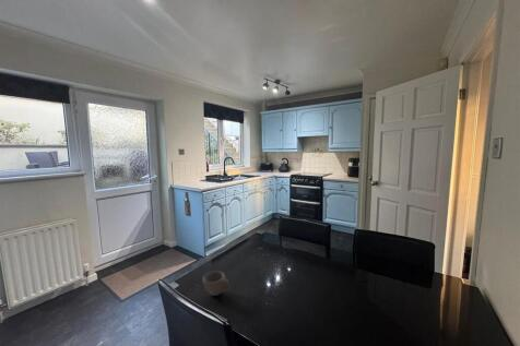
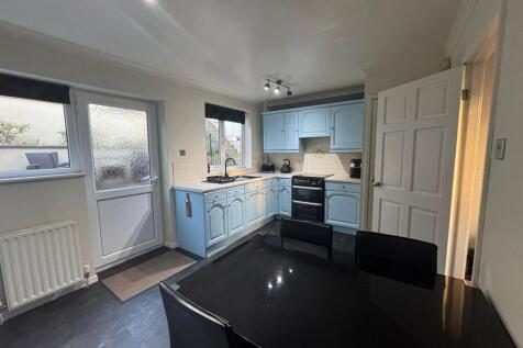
- cup (217, 285)
